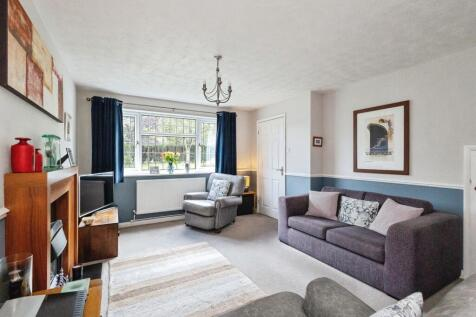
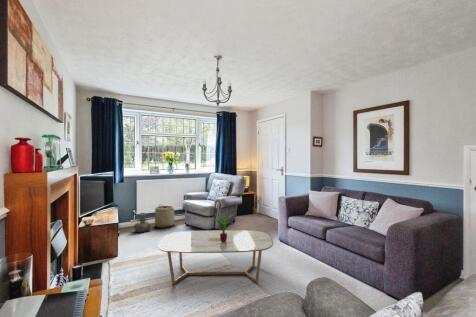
+ potted plant (226, 228)
+ vase (142, 222)
+ basket (164, 214)
+ coffee table (216, 252)
